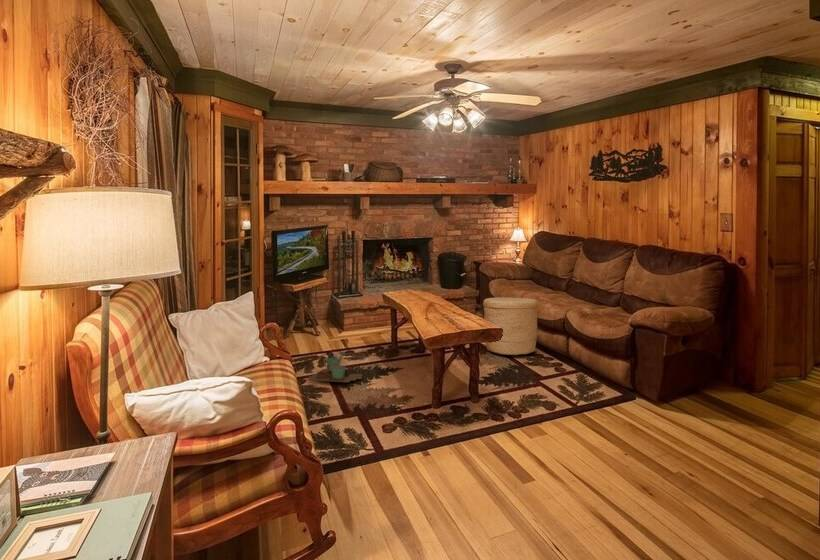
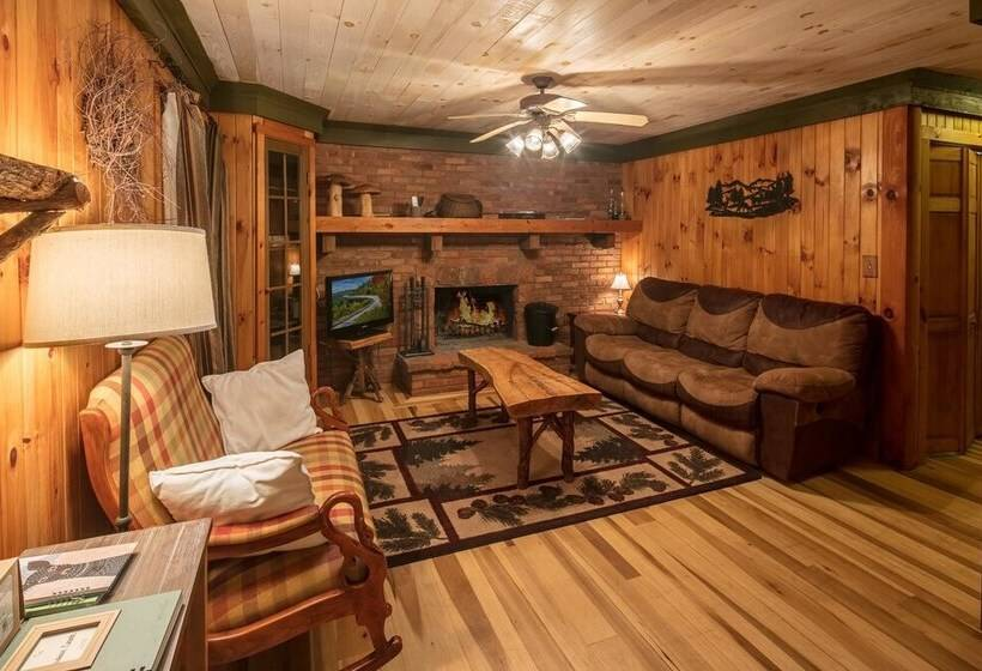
- watering can (337, 365)
- basket (510, 324)
